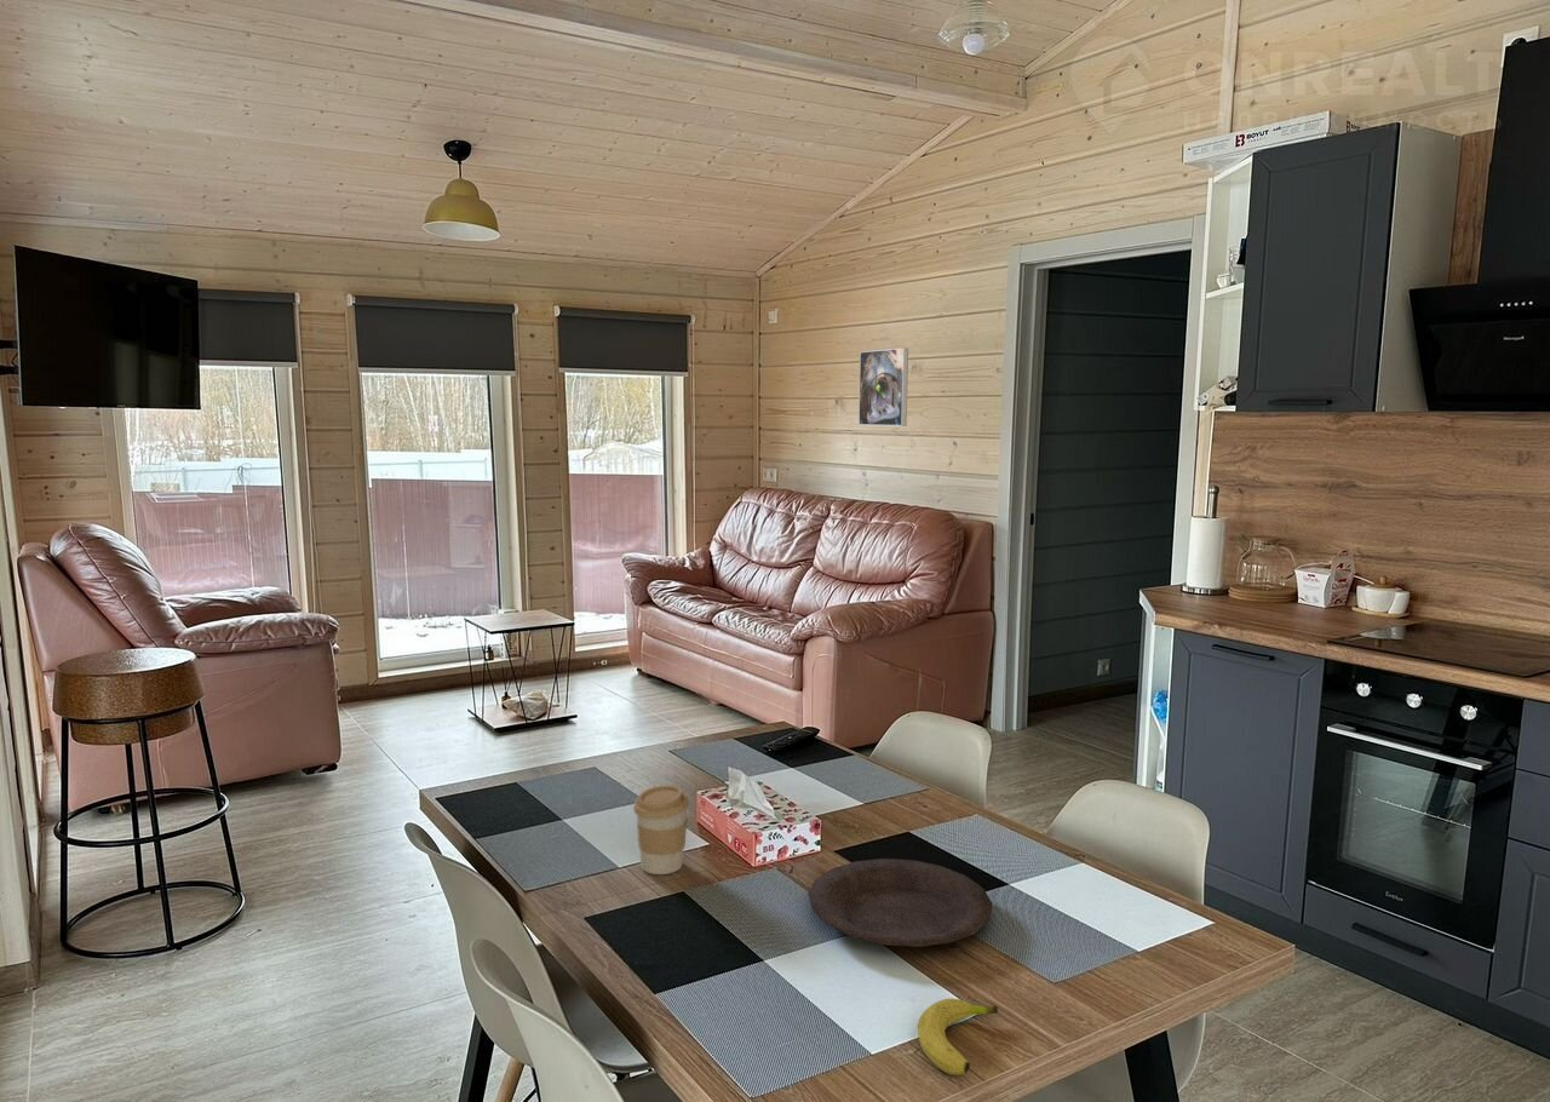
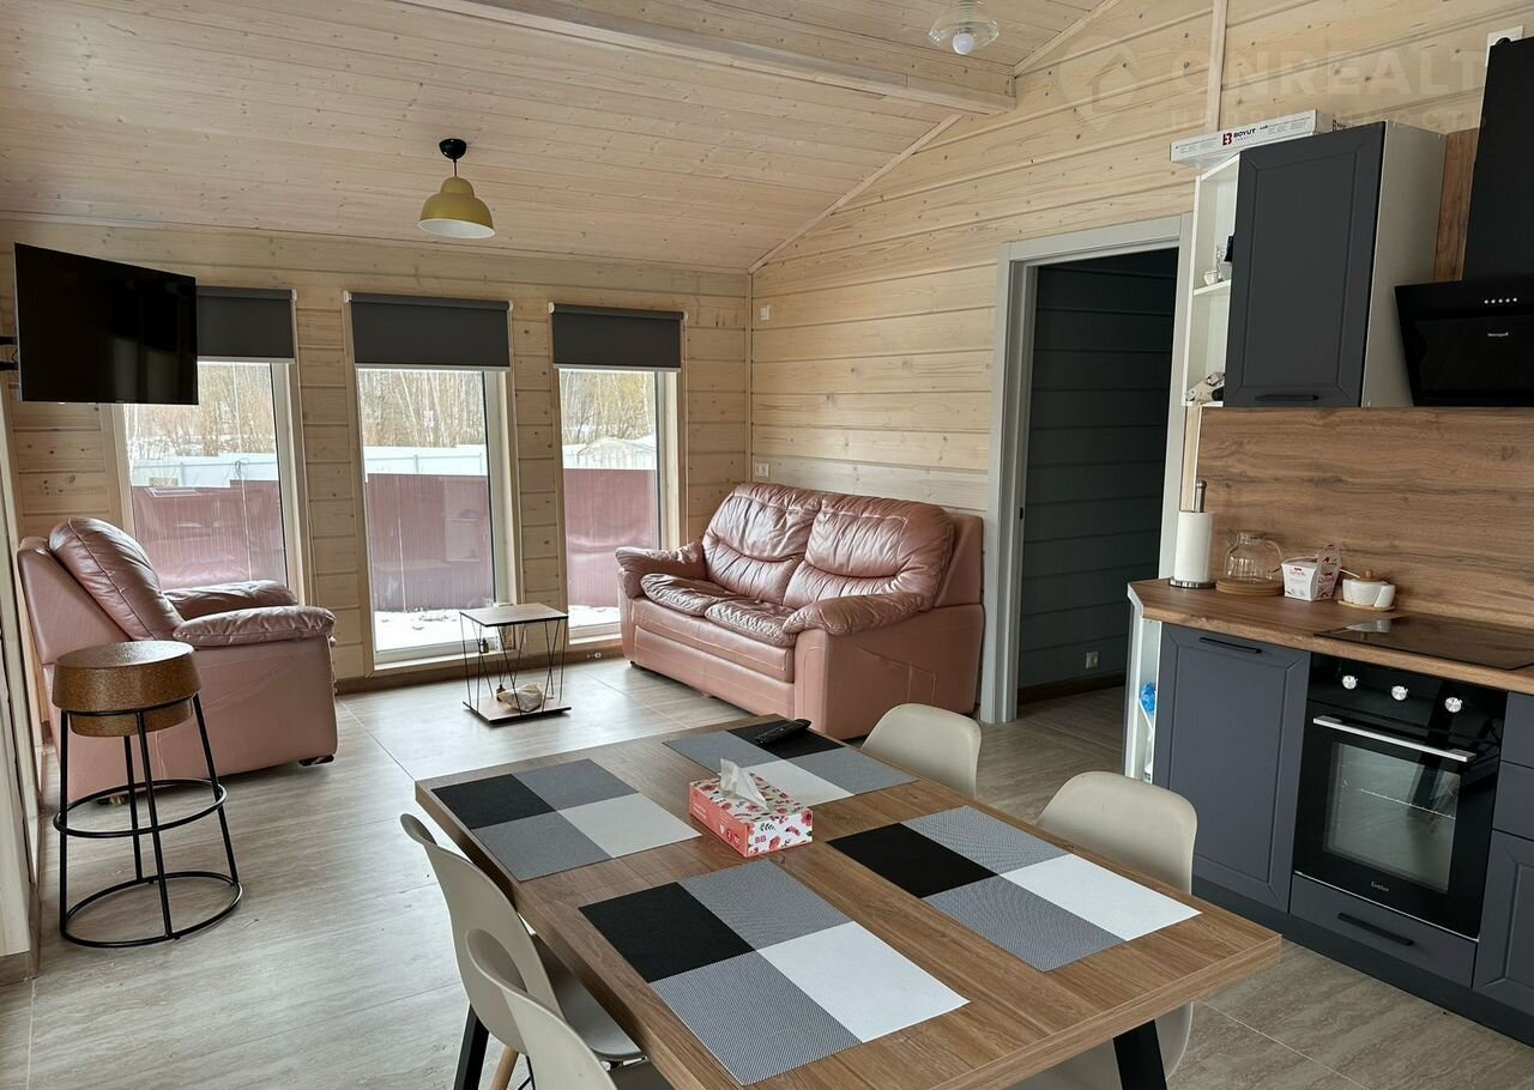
- plate (899, 906)
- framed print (882, 388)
- fruit (959, 1020)
- coffee cup (661, 828)
